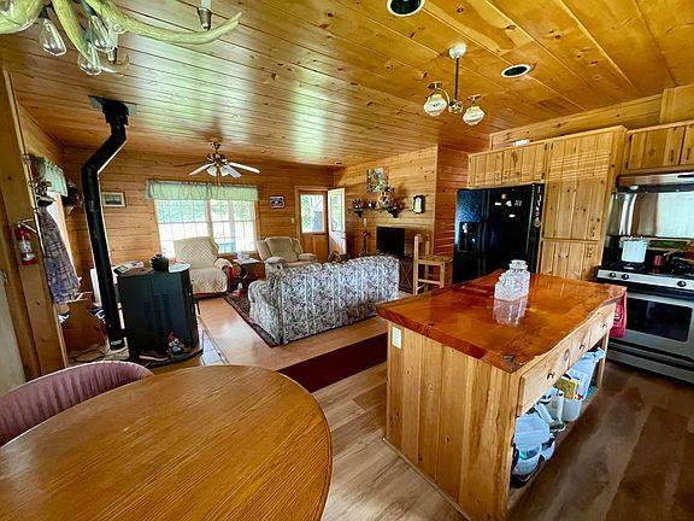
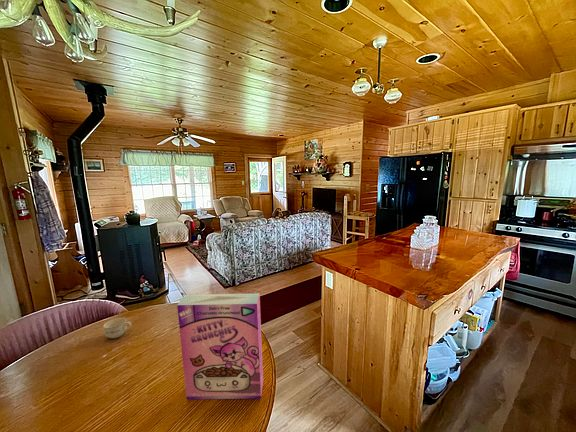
+ cup (118, 328)
+ cereal box (223, 345)
